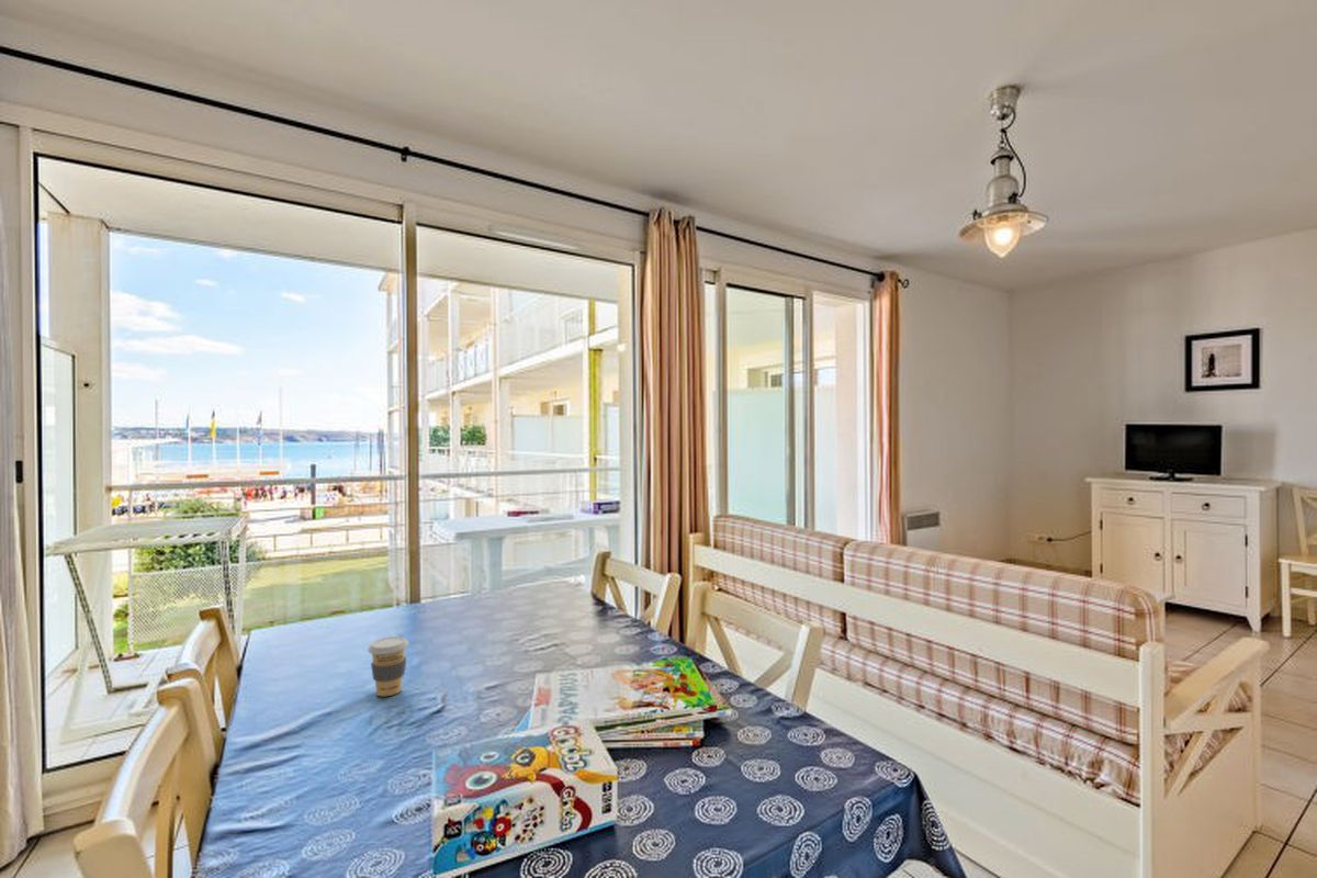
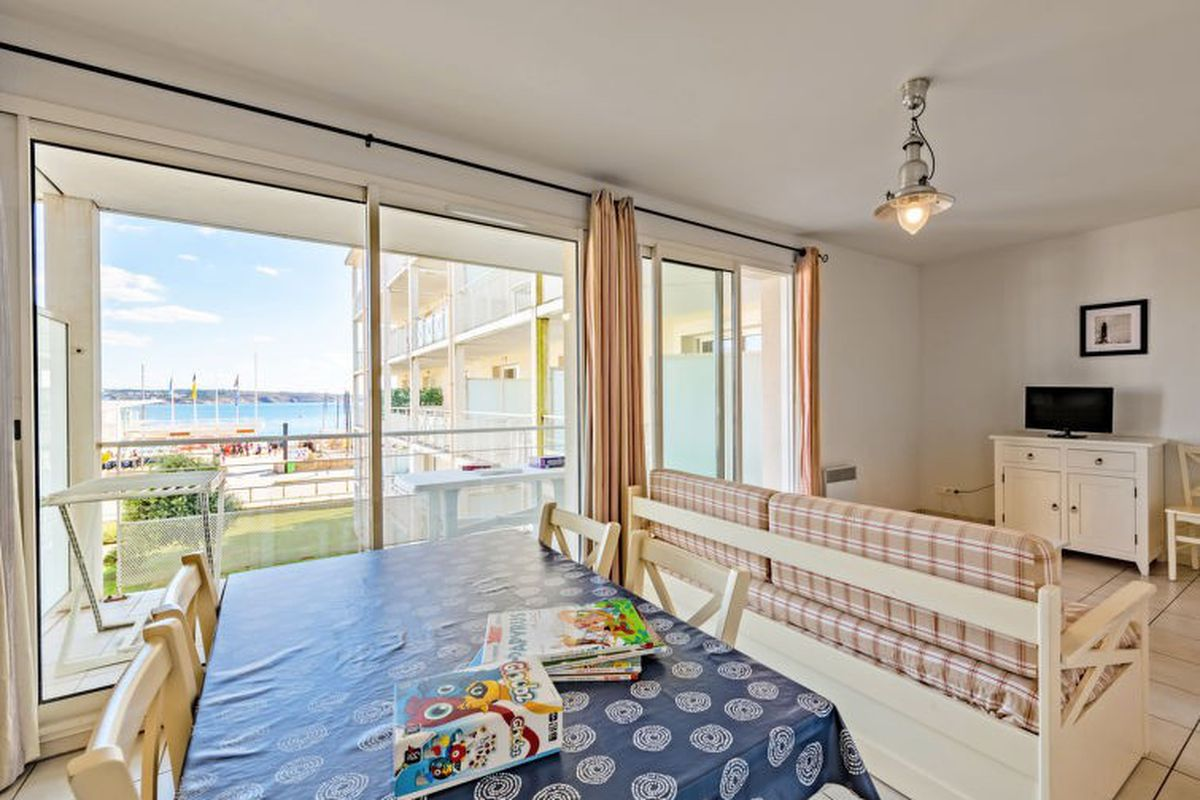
- coffee cup (389, 666)
